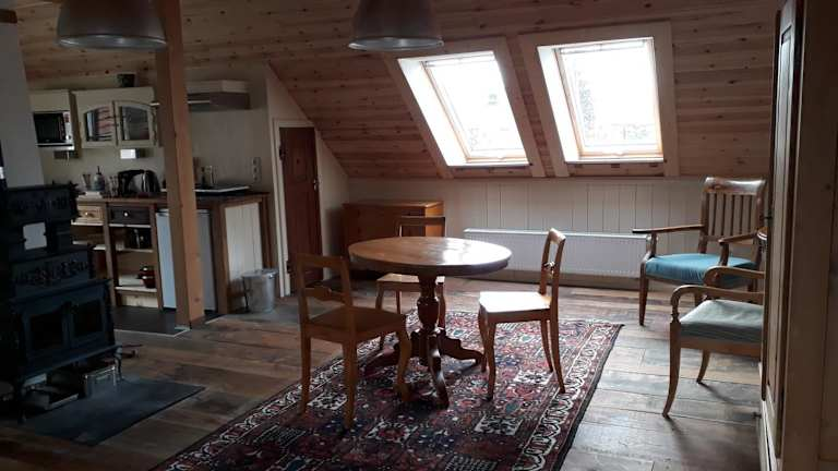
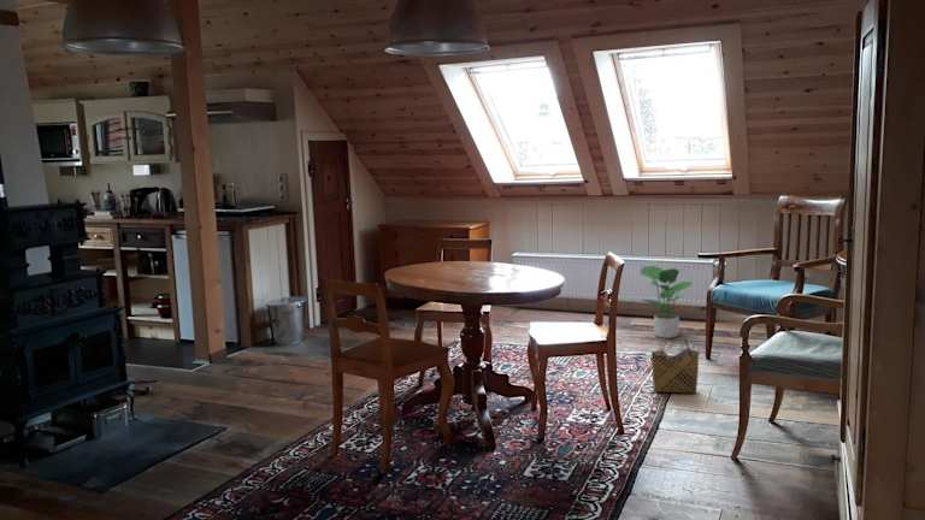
+ potted plant (667, 299)
+ woven basket (674, 360)
